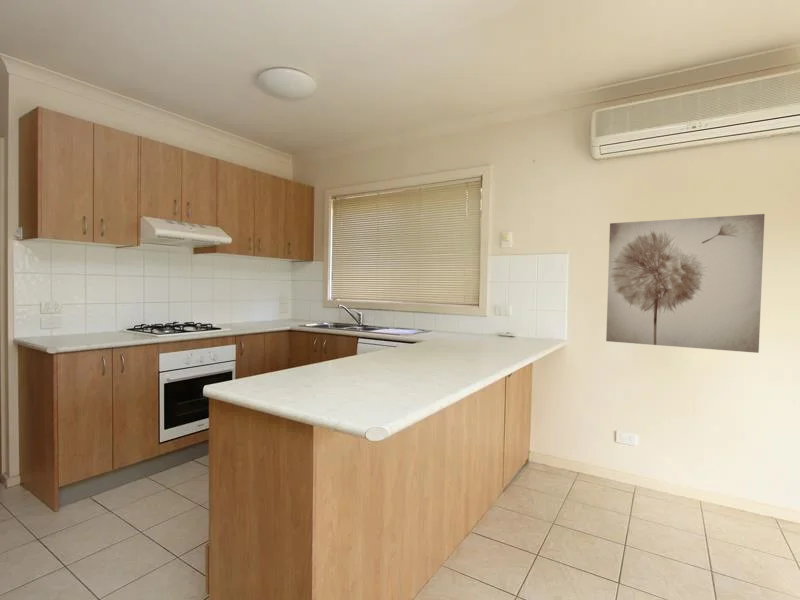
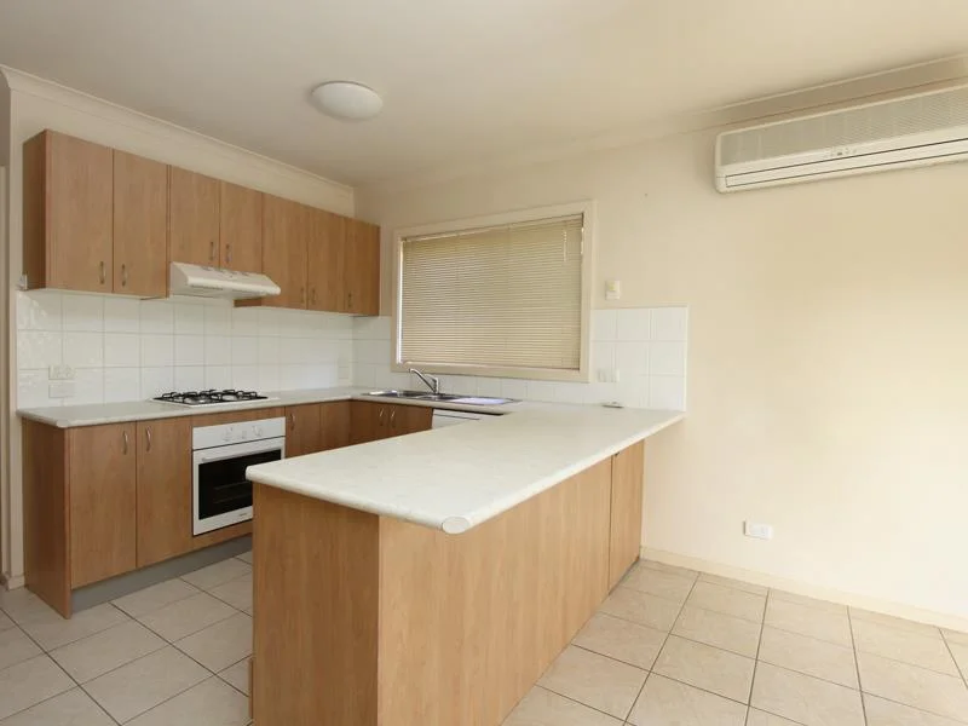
- wall art (678, 283)
